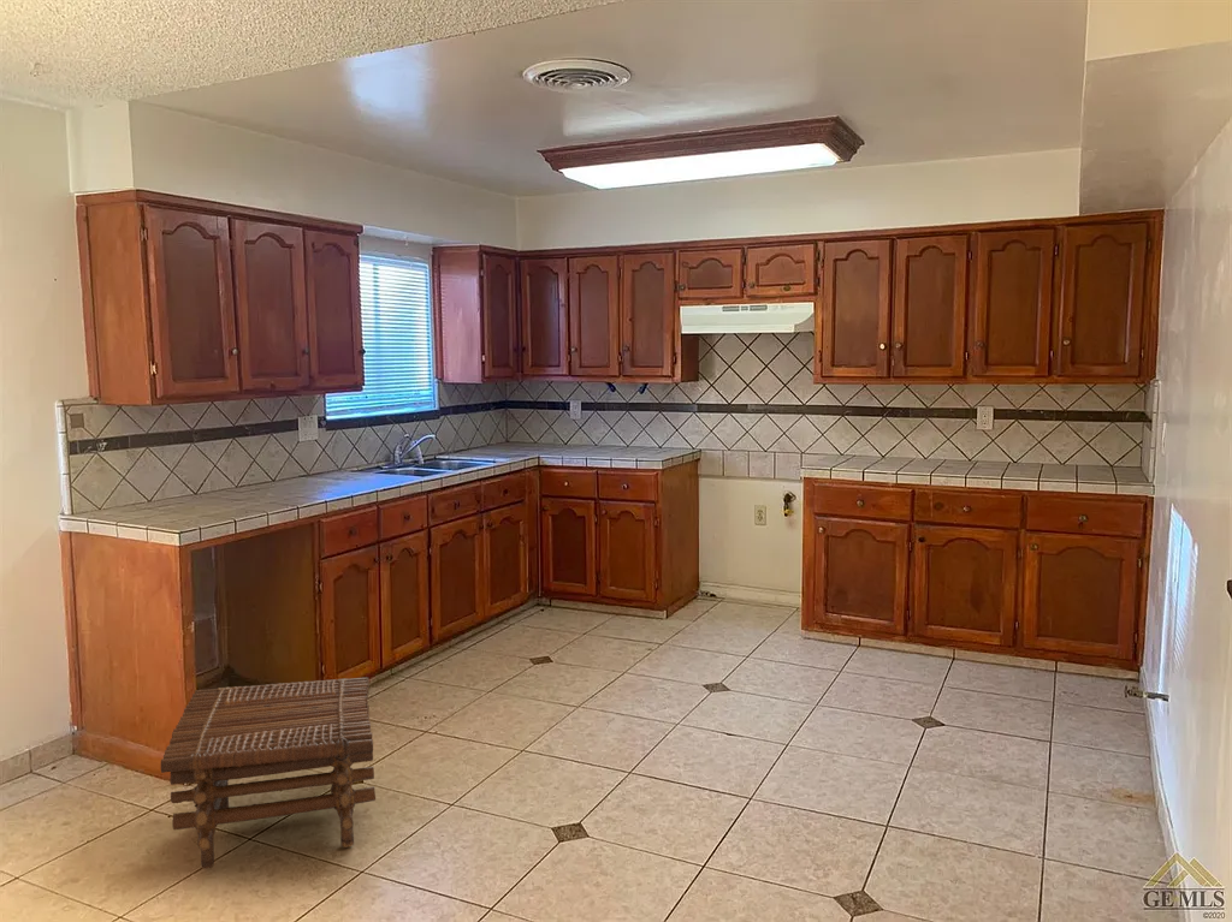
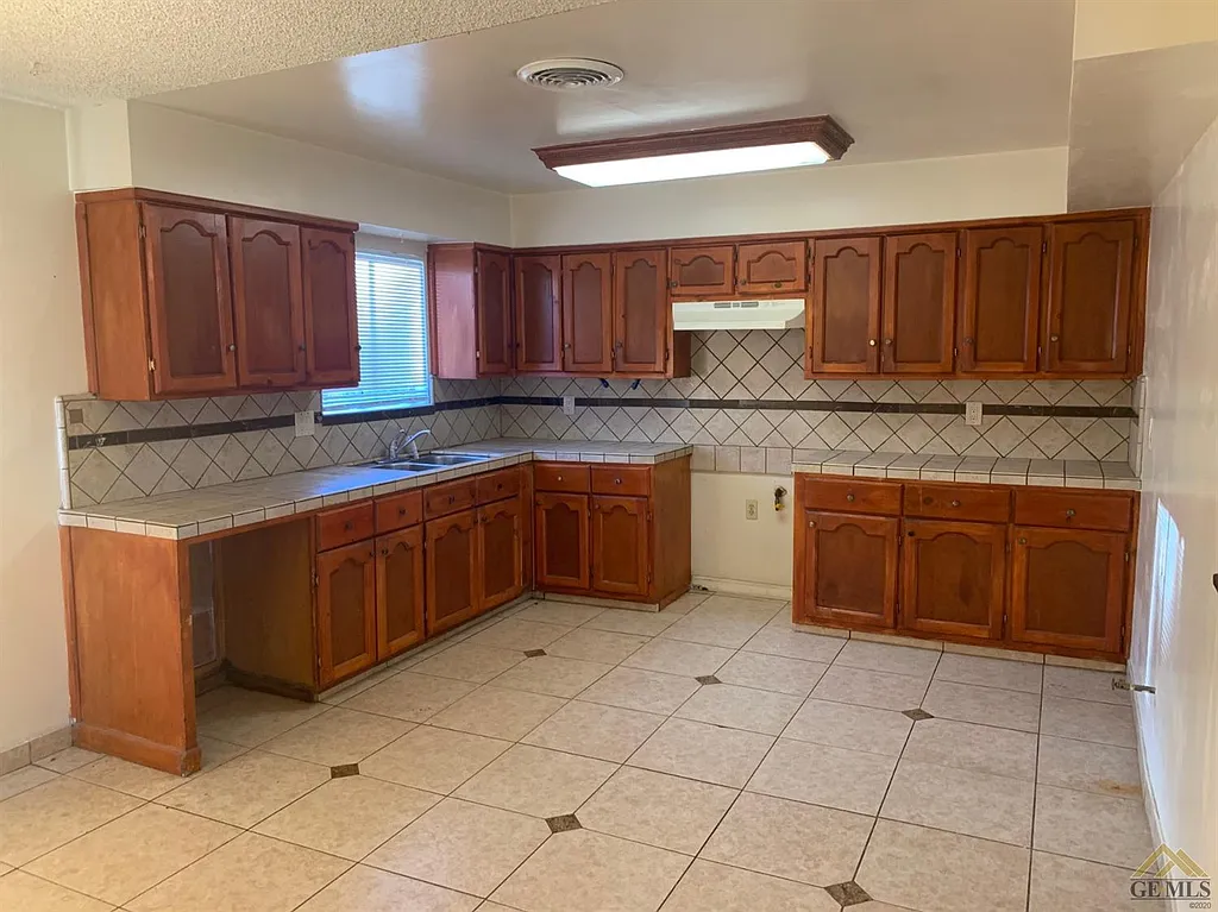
- stool (279, 768)
